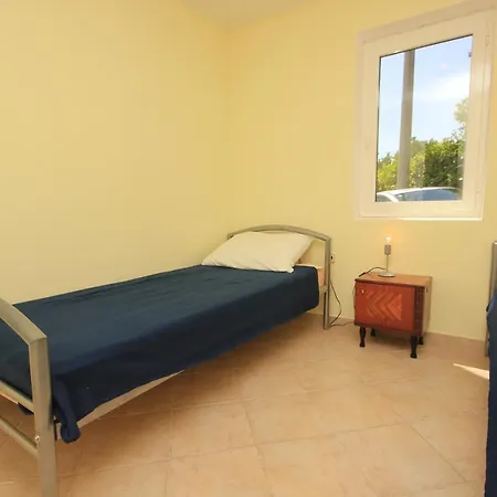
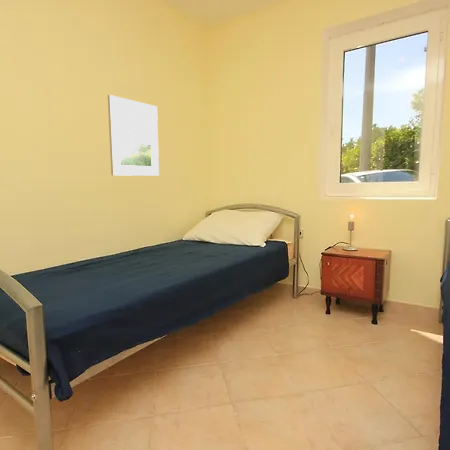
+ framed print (135, 138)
